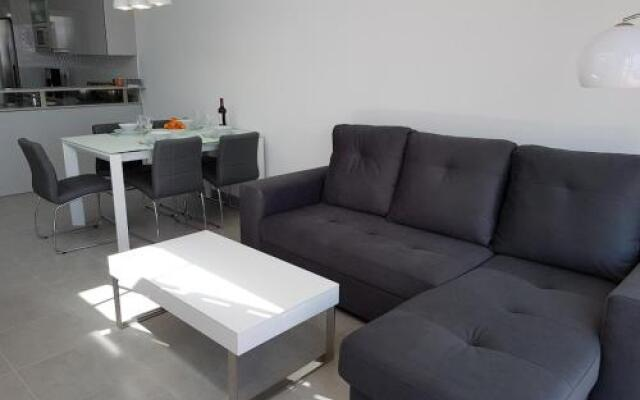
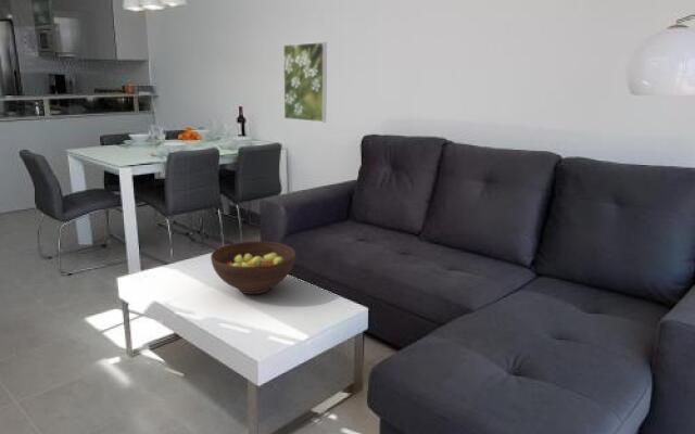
+ fruit bowl (254, 271)
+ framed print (304, 82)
